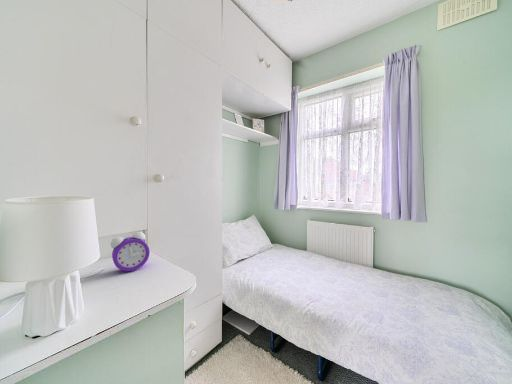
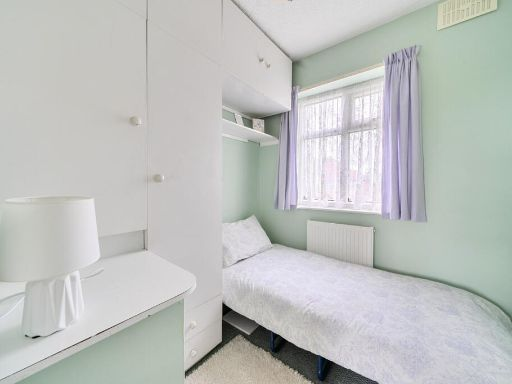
- alarm clock (130, 250)
